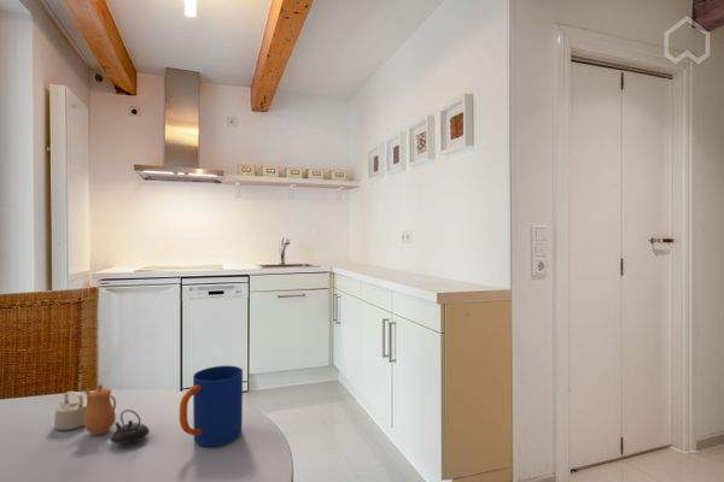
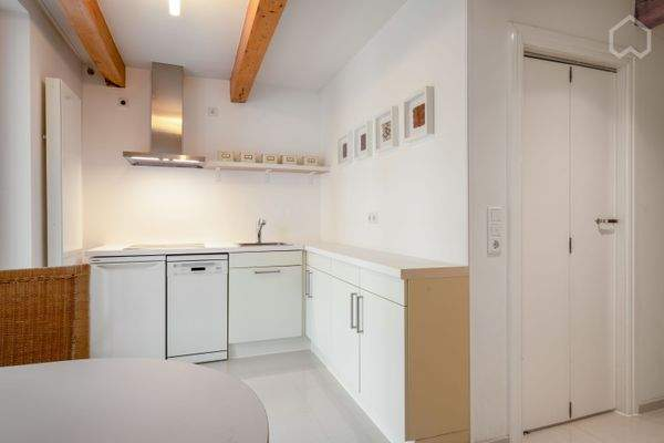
- teapot (98, 407)
- mug (210, 407)
